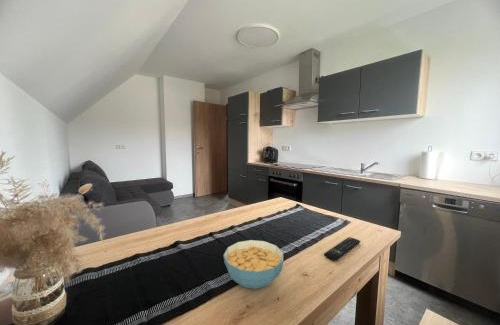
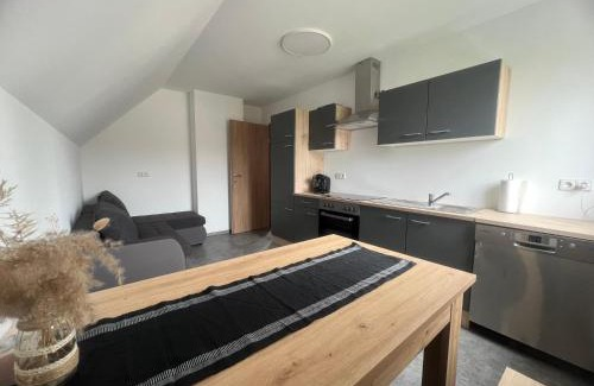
- cereal bowl (253, 267)
- remote control (343, 248)
